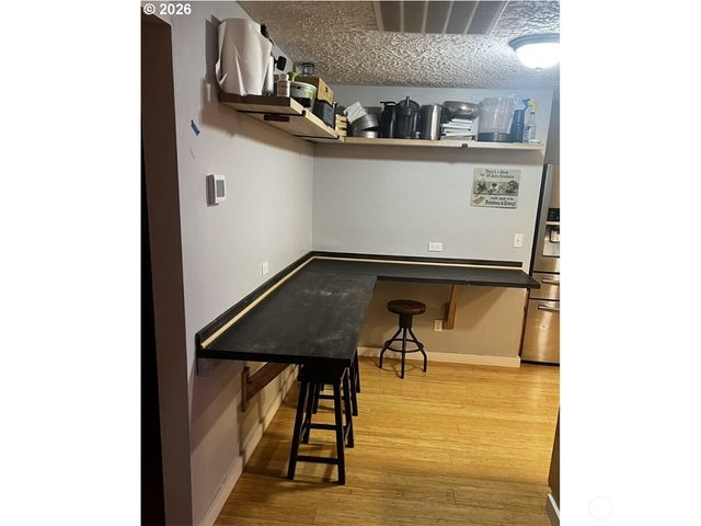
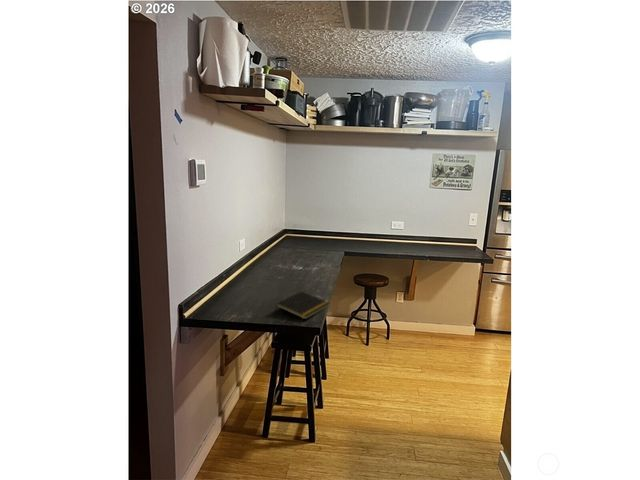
+ notepad (303, 304)
